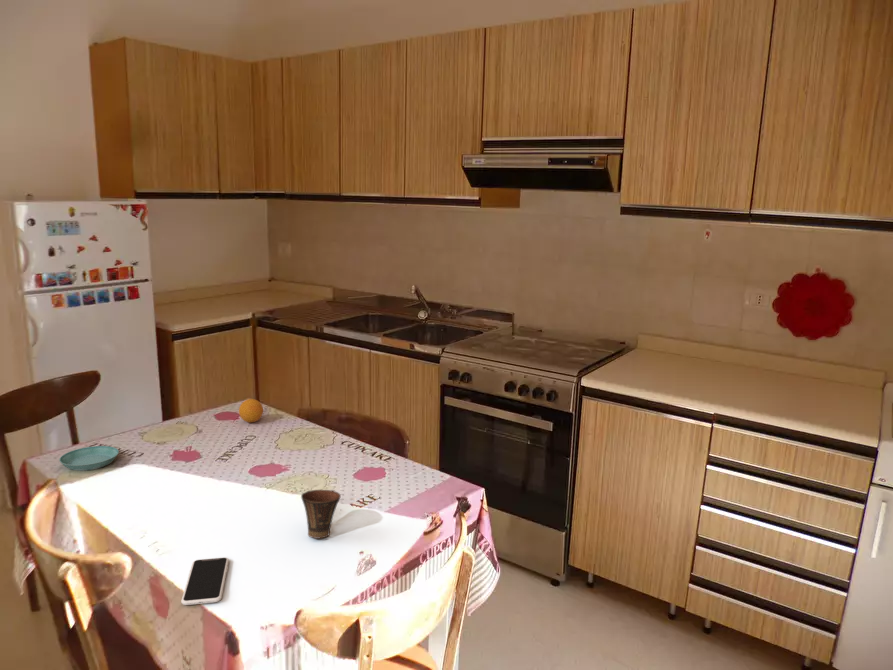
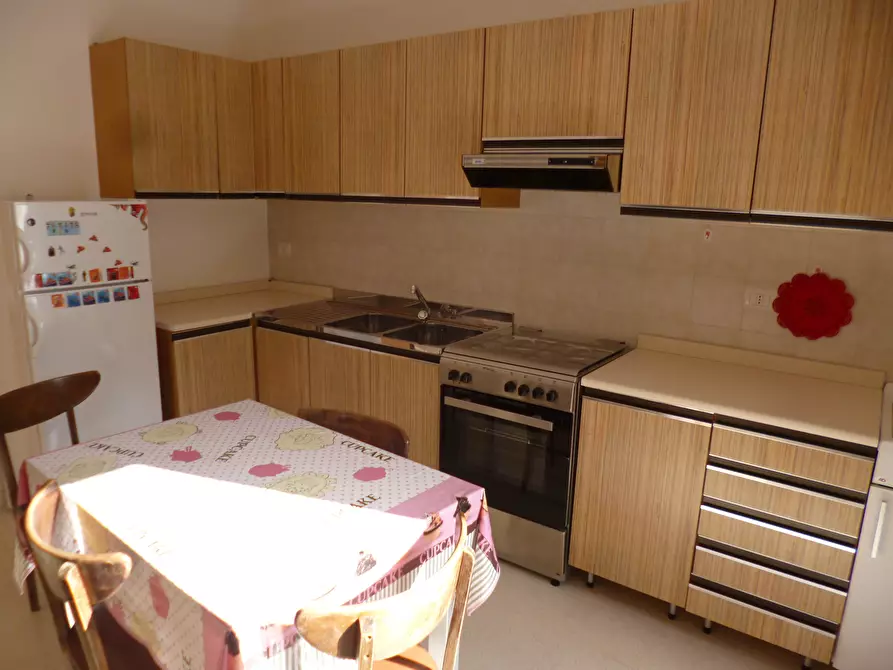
- fruit (251, 410)
- saucer (89, 459)
- cup (321, 513)
- smartphone (206, 579)
